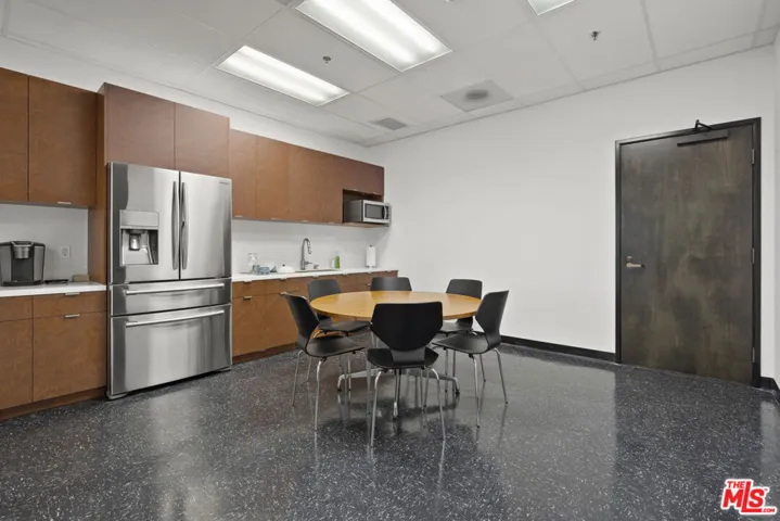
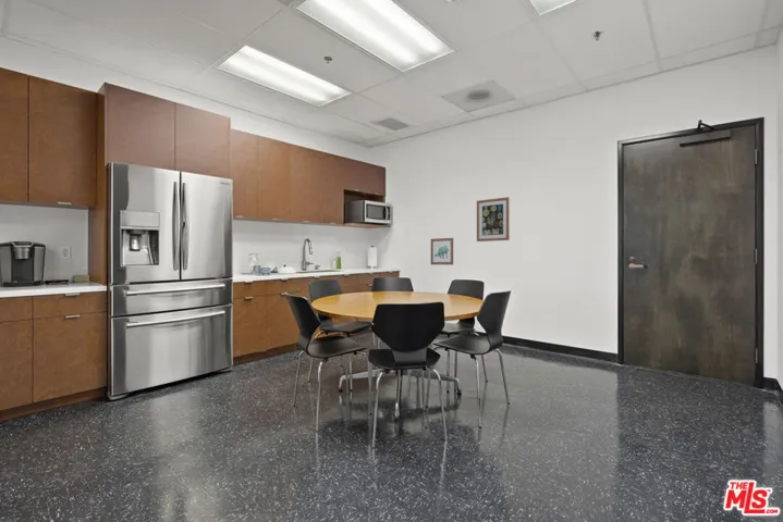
+ wall art (492, 220)
+ wall art (441, 251)
